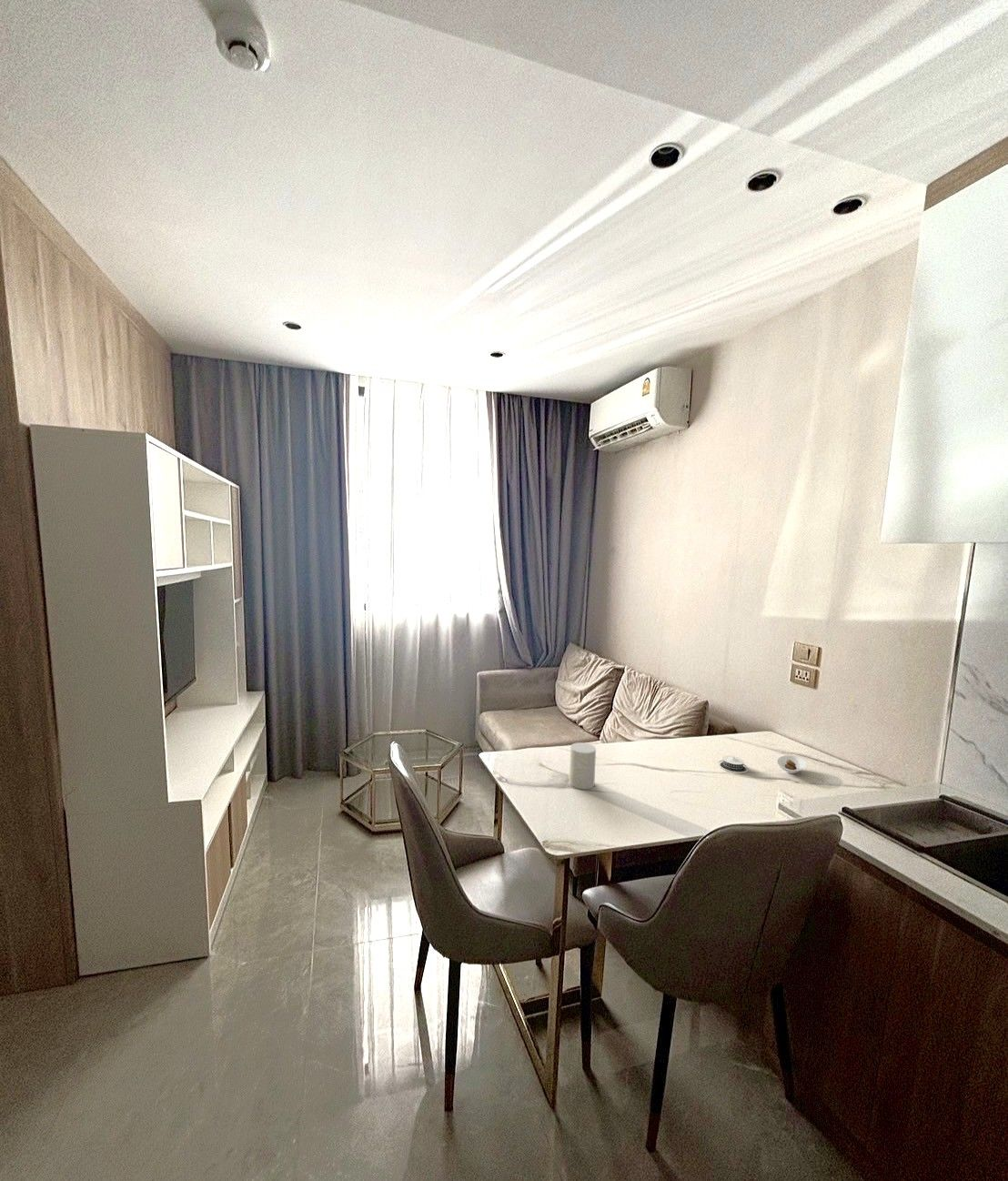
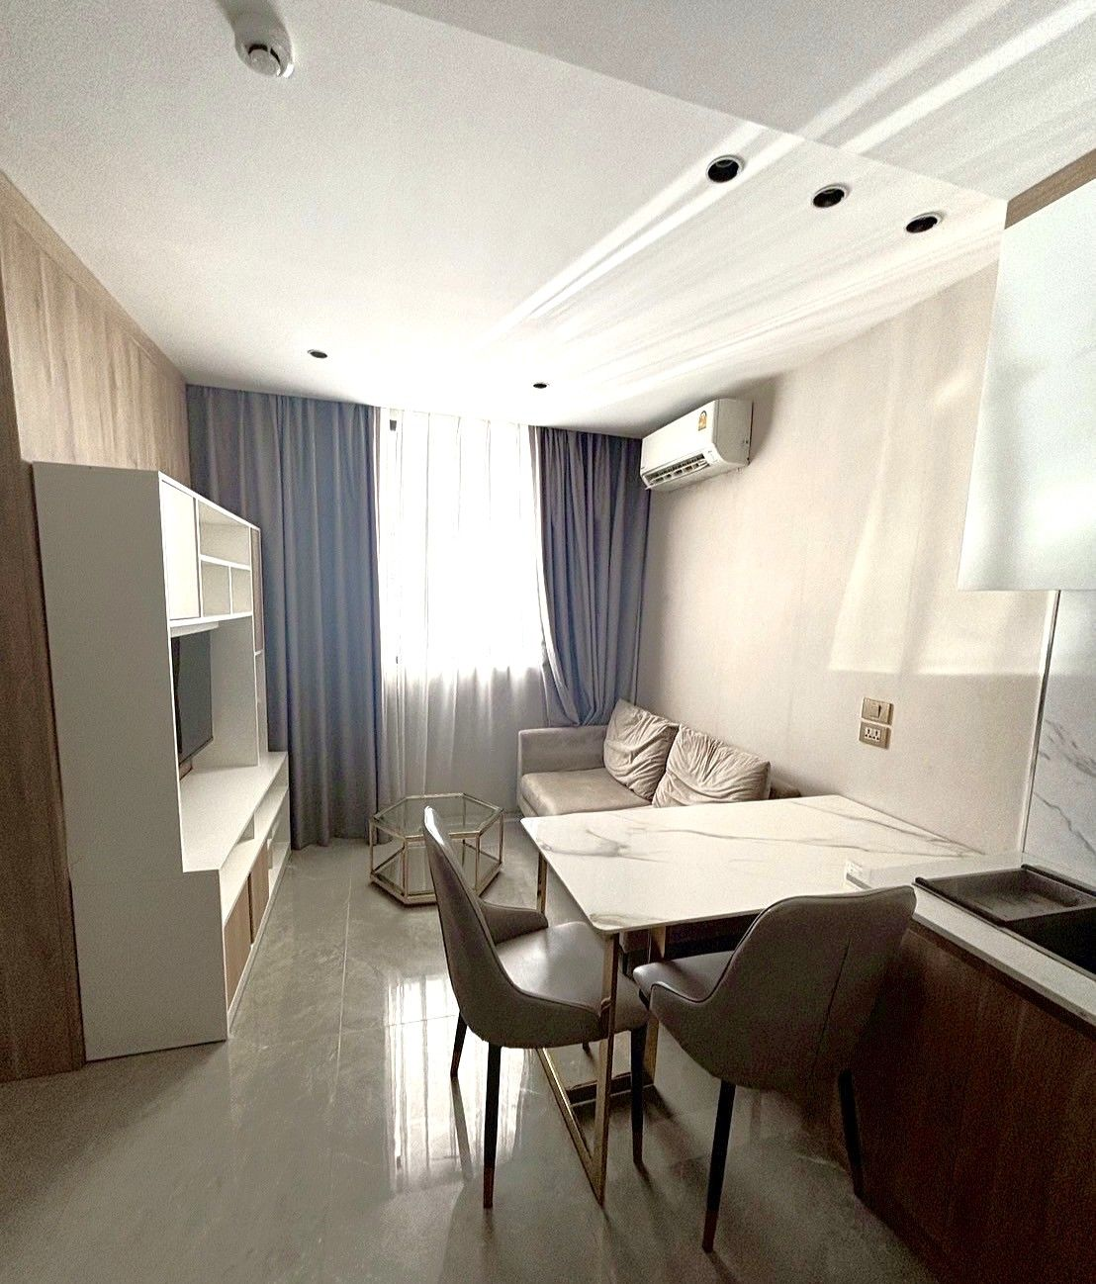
- architectural model (733, 761)
- cup (582, 765)
- saucer (791, 765)
